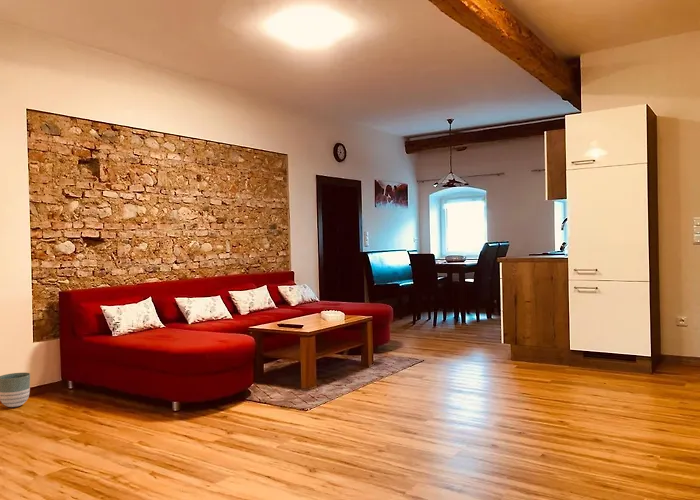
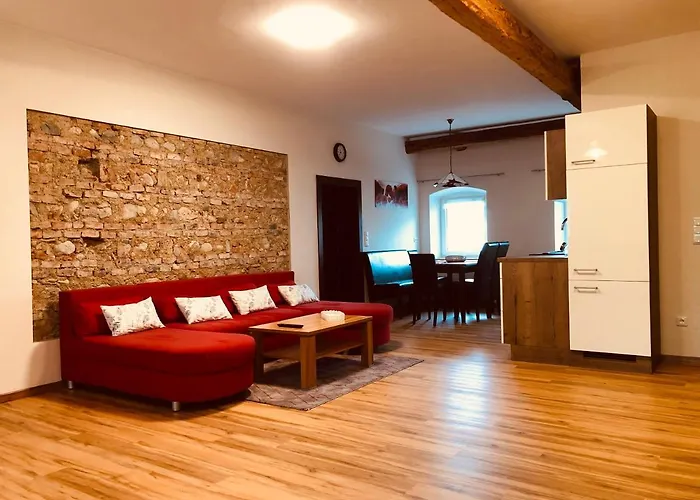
- planter (14, 390)
